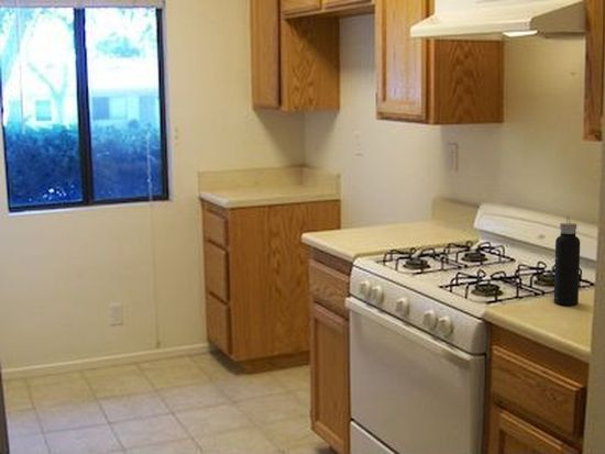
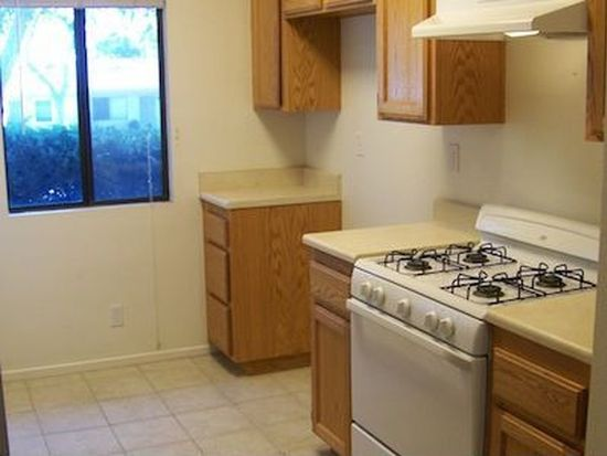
- water bottle (566, 259)
